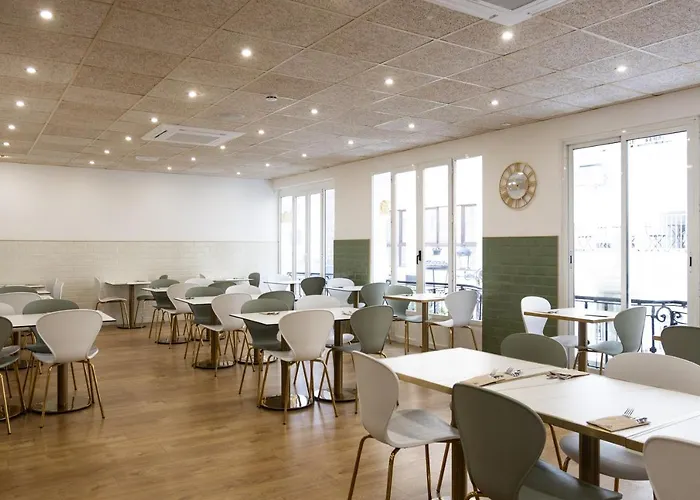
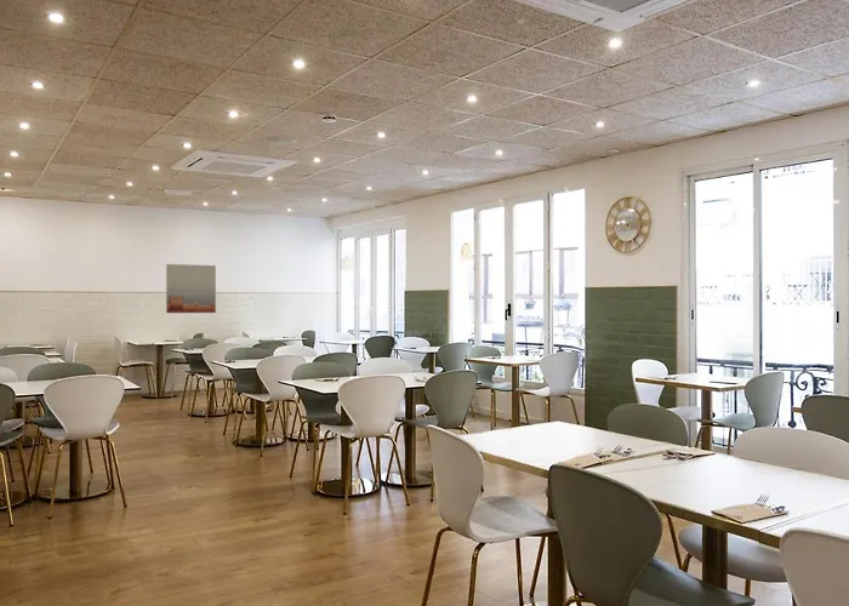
+ wall art (190, 288)
